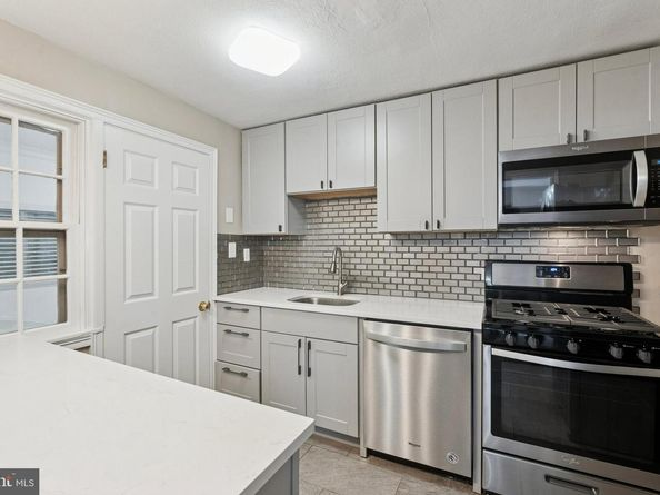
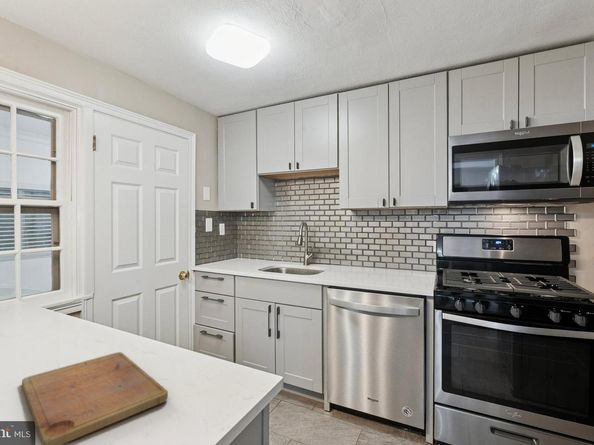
+ cutting board (92, 388)
